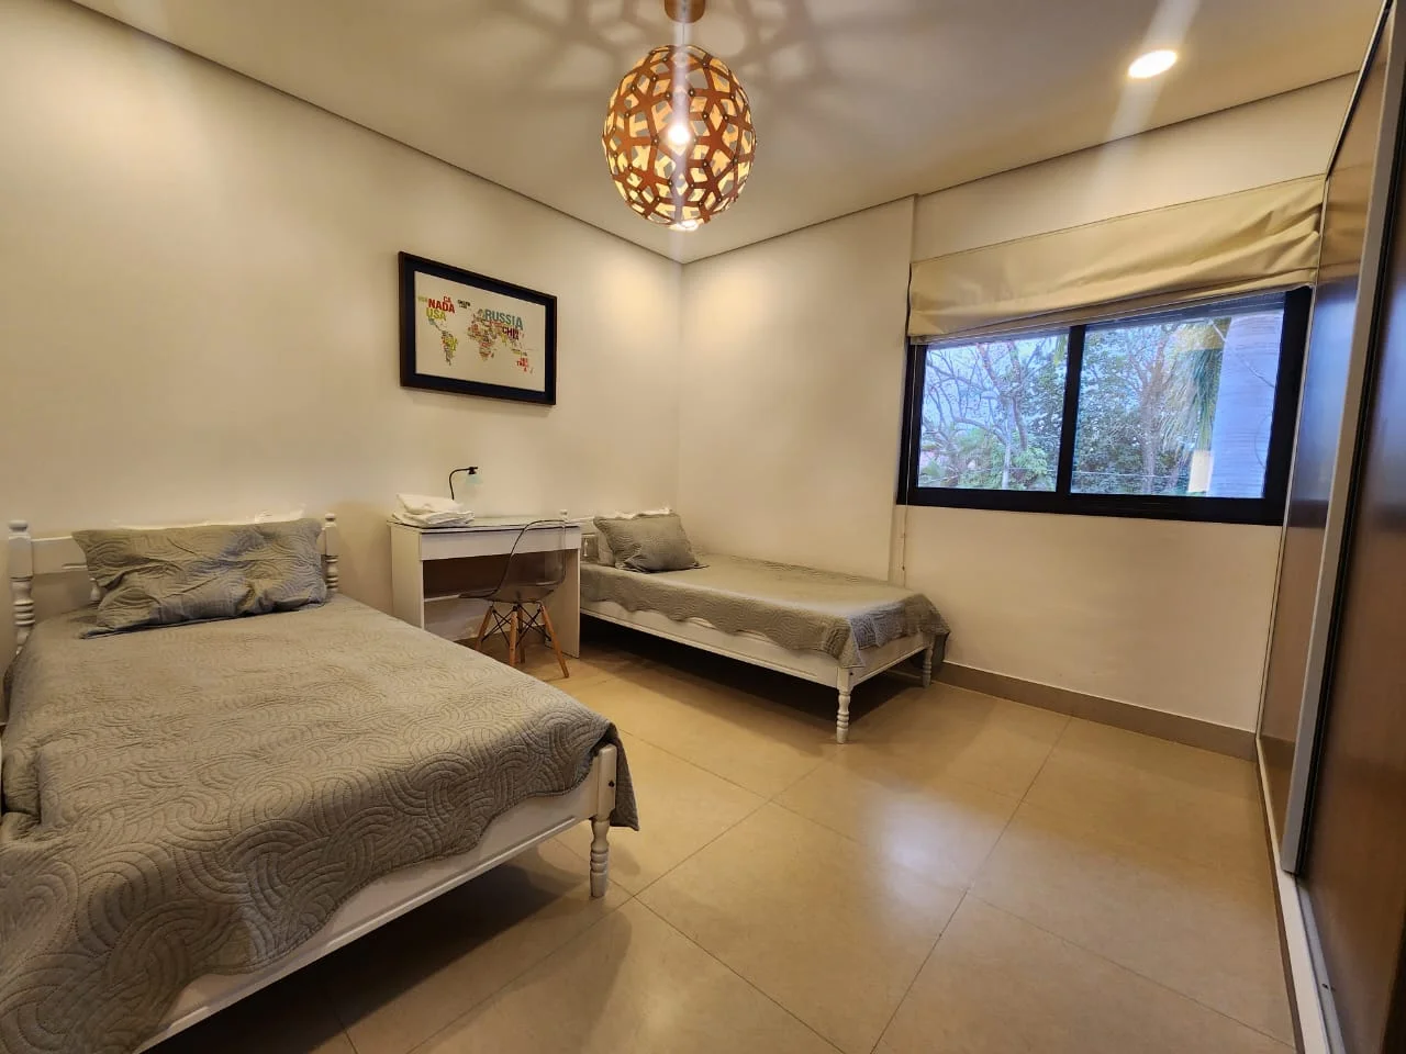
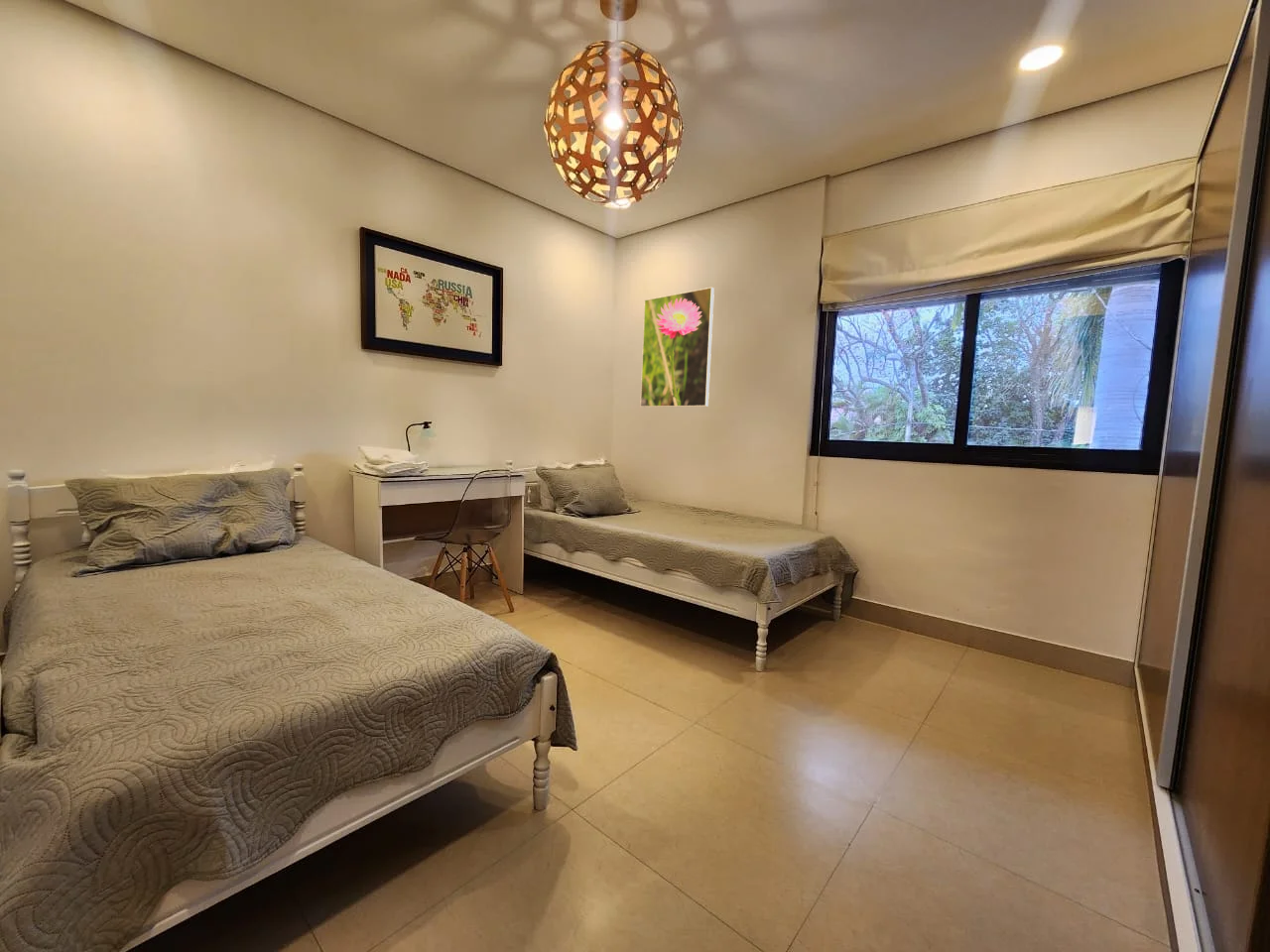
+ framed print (675, 350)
